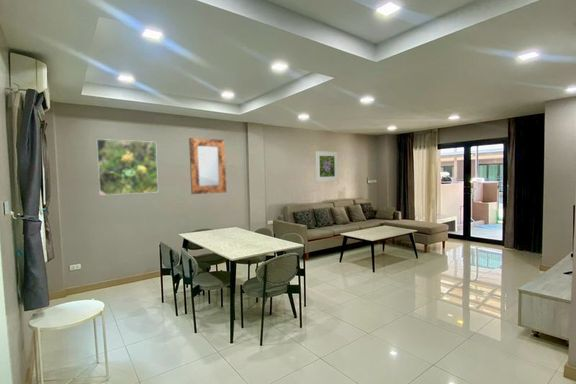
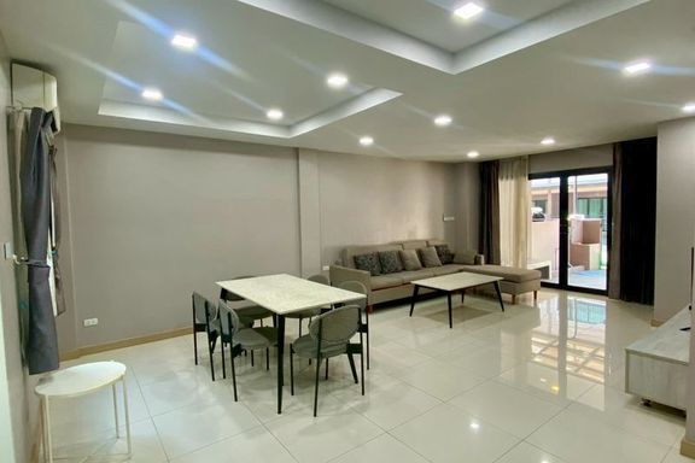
- home mirror (208, 166)
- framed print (327, 166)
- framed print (129, 167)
